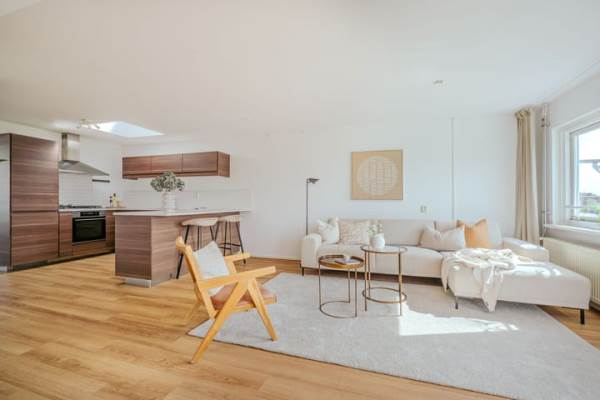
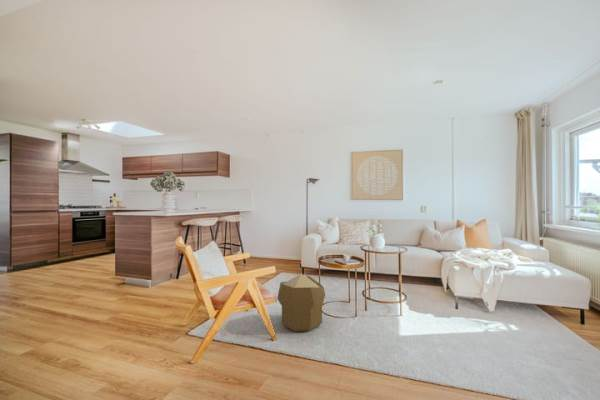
+ pouf (301, 298)
